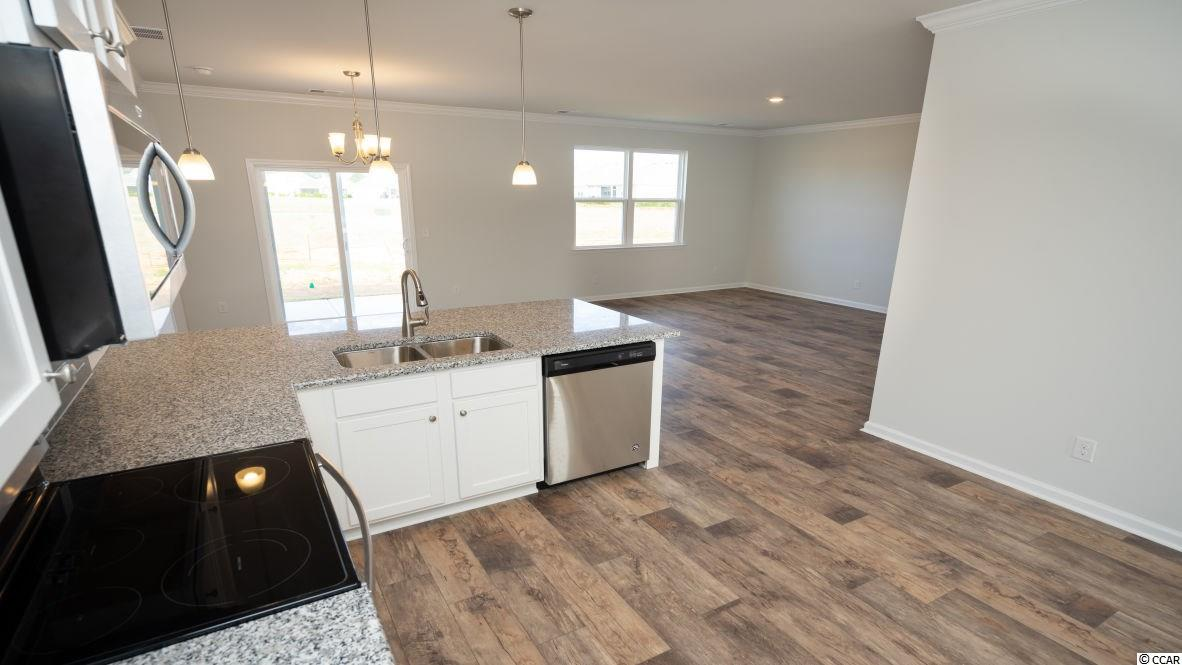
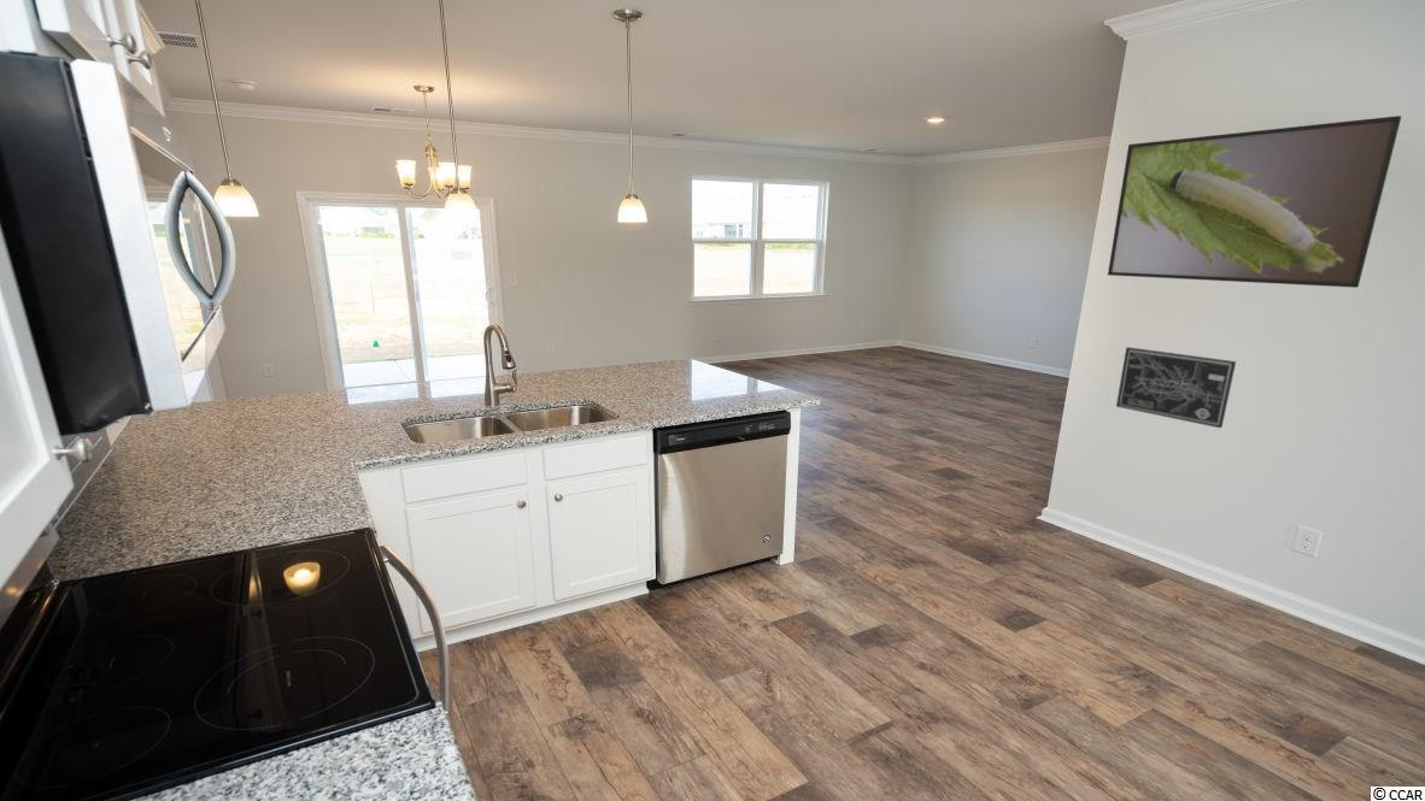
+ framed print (1231, 207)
+ wall art (1172, 385)
